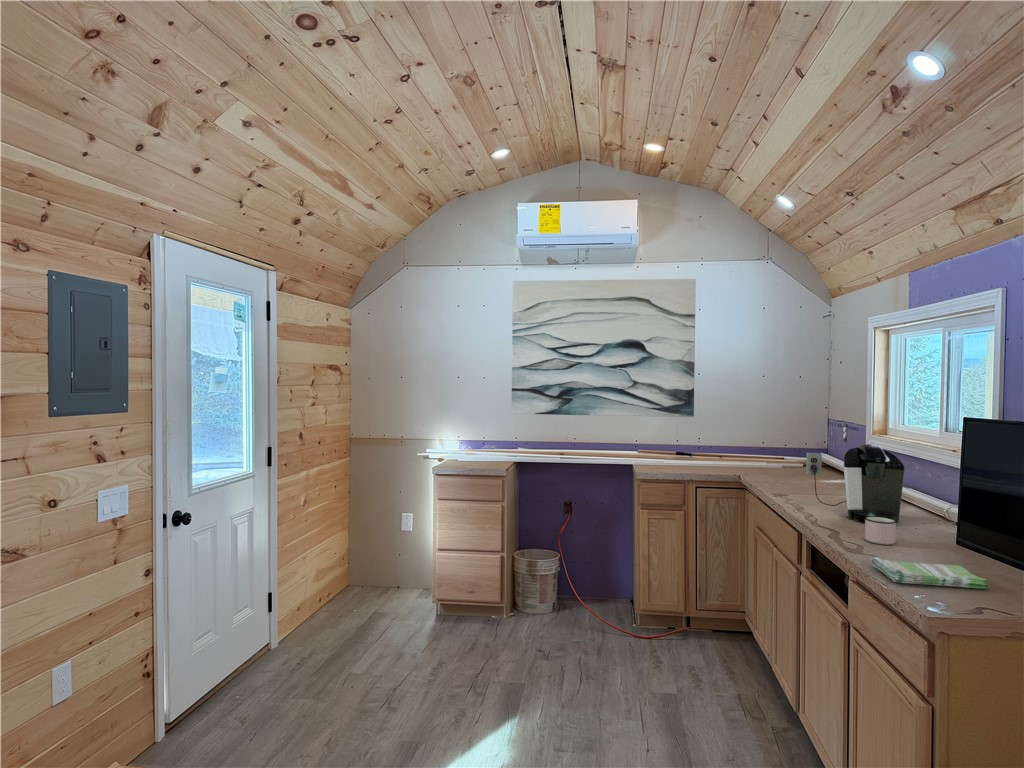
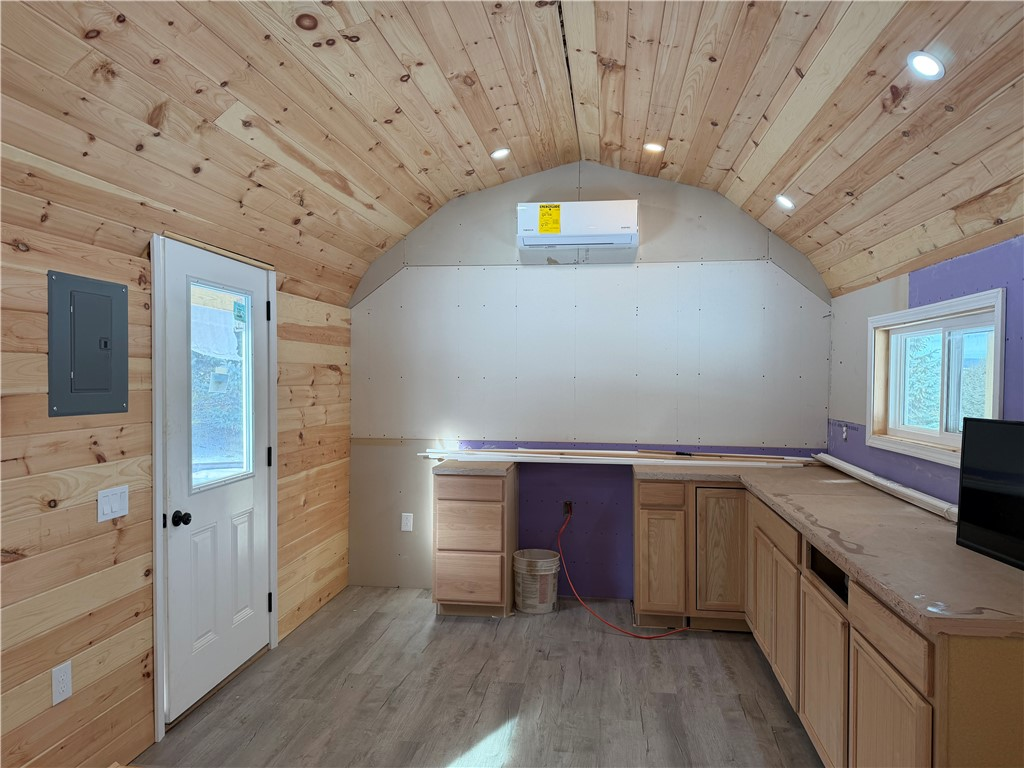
- dish towel (926, 570)
- coffee maker (855, 480)
- wall art (601, 347)
- mug (879, 529)
